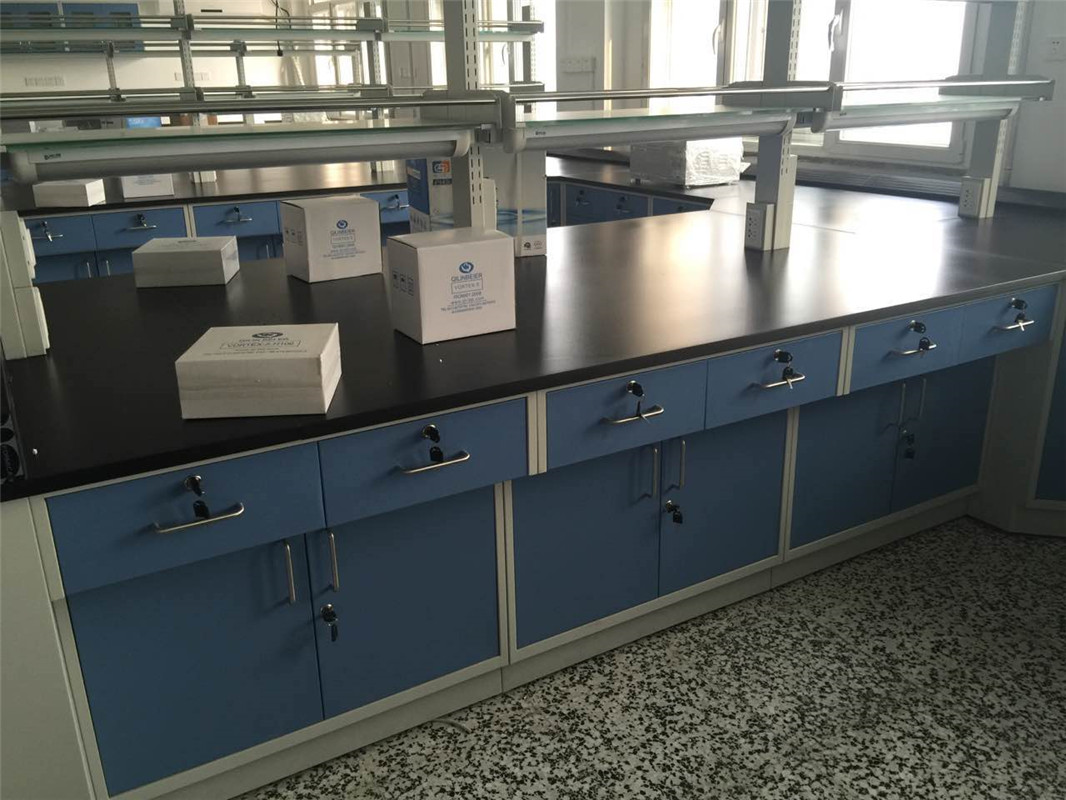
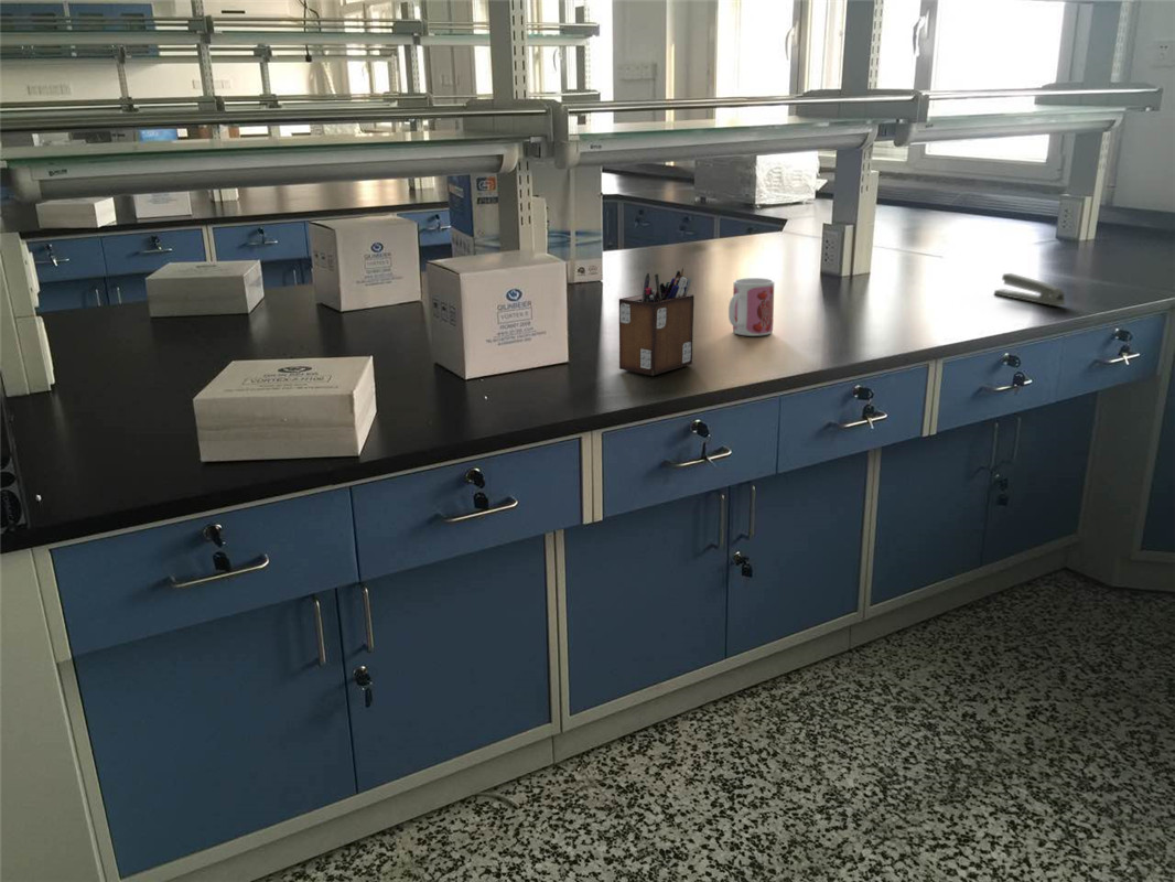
+ mug (746, 308)
+ desk organizer (656, 319)
+ stapler (1028, 288)
